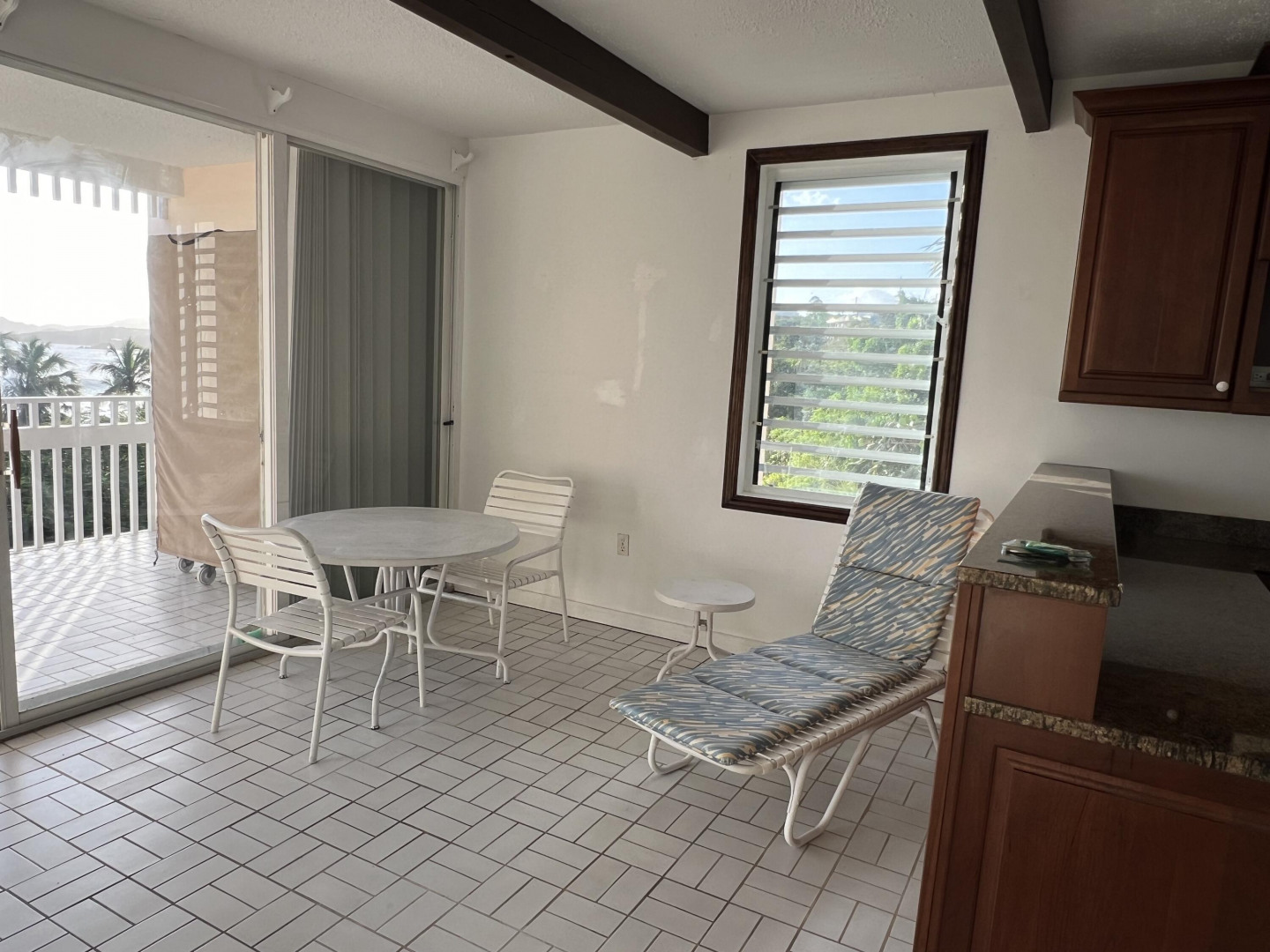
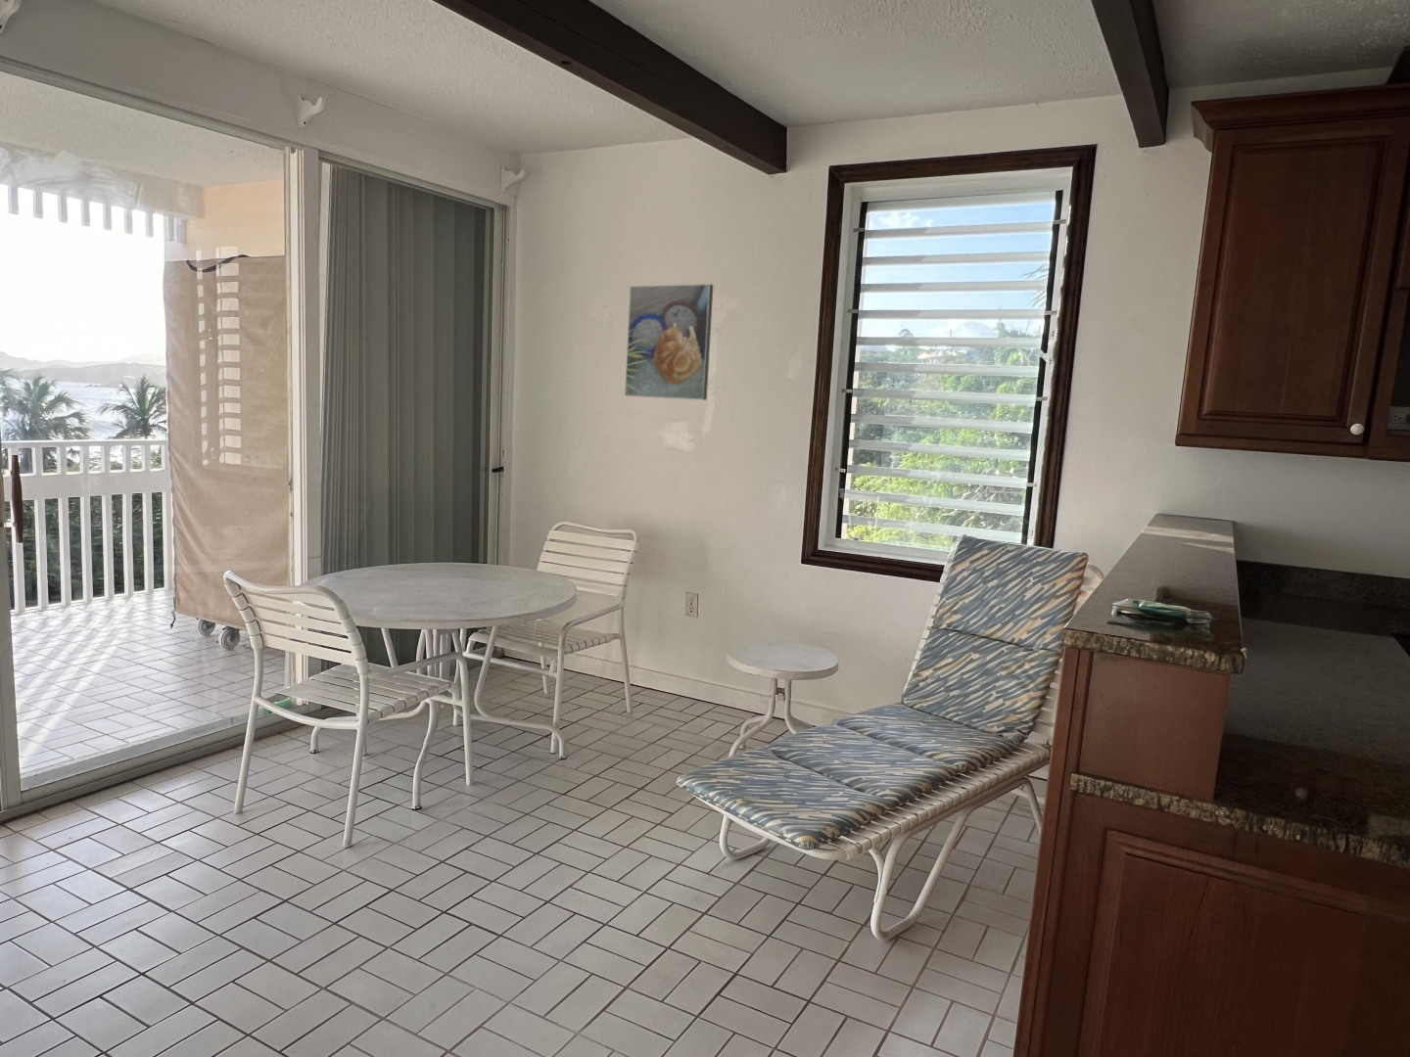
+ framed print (667, 342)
